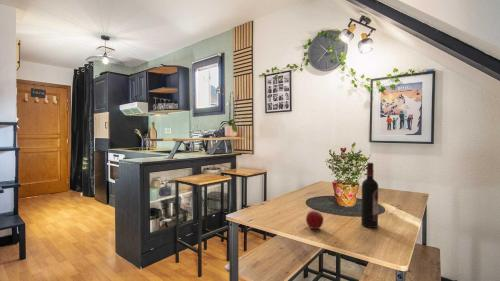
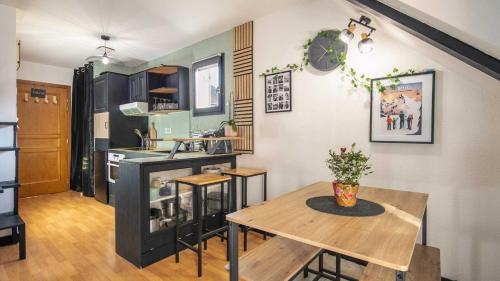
- wine bottle (369, 194)
- apple (314, 219)
